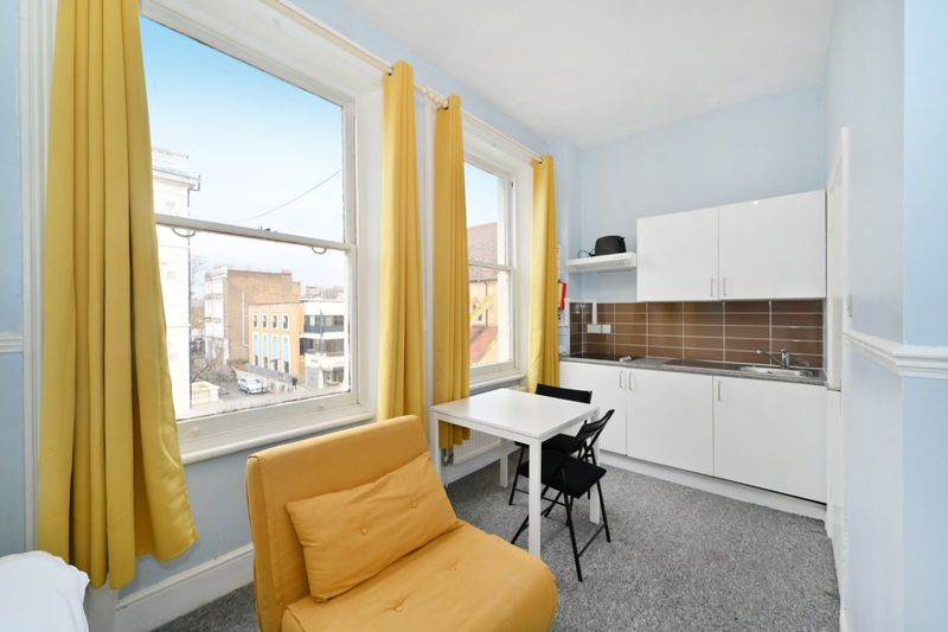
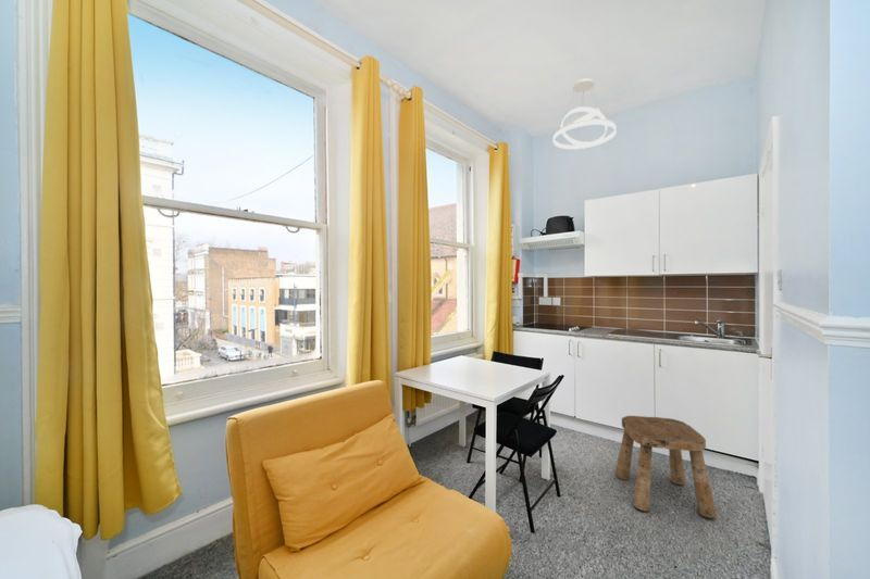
+ stool (669, 458)
+ pendant light (583, 111)
